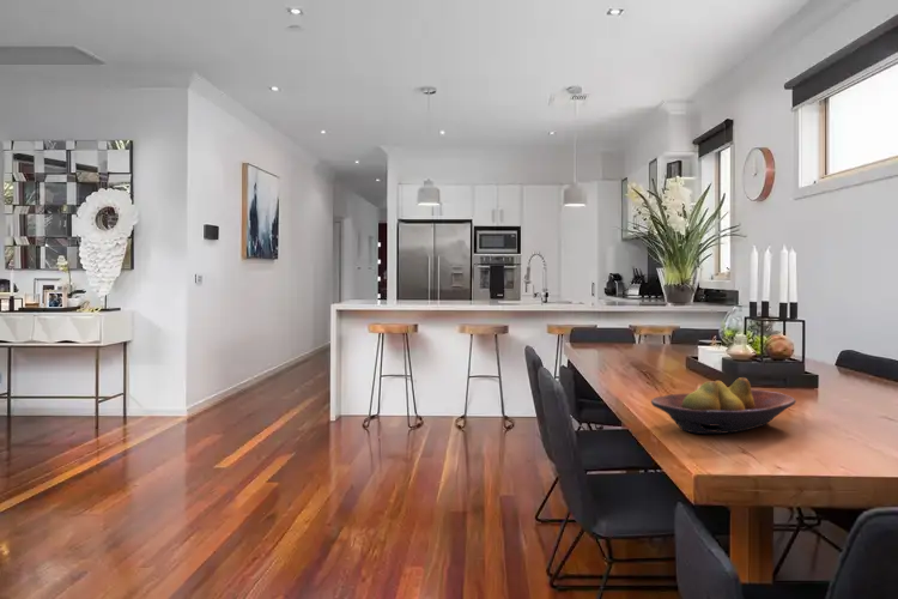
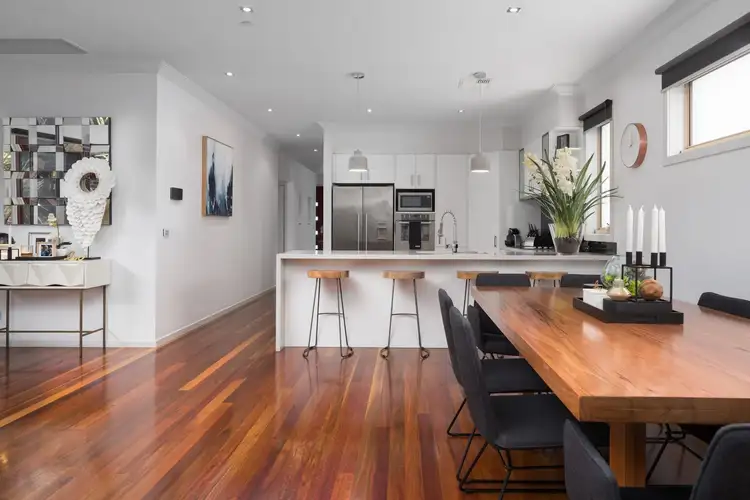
- fruit bowl (723, 401)
